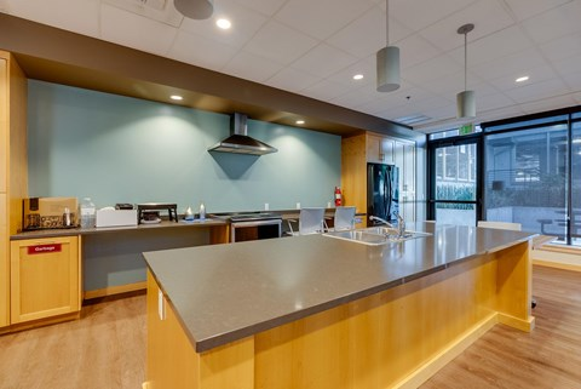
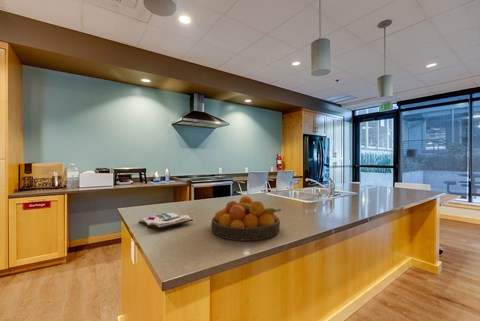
+ book (165, 219)
+ fruit bowl (245, 214)
